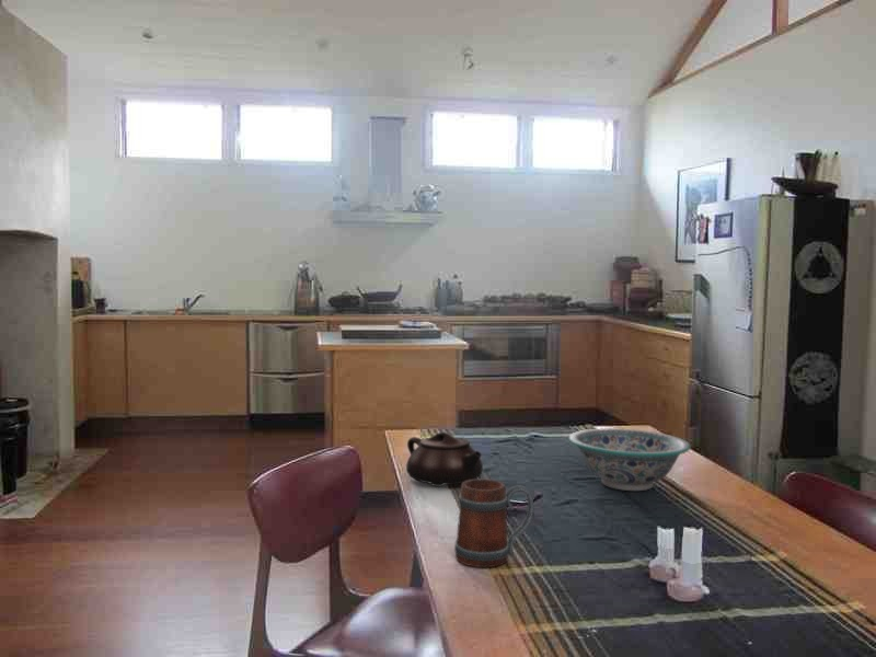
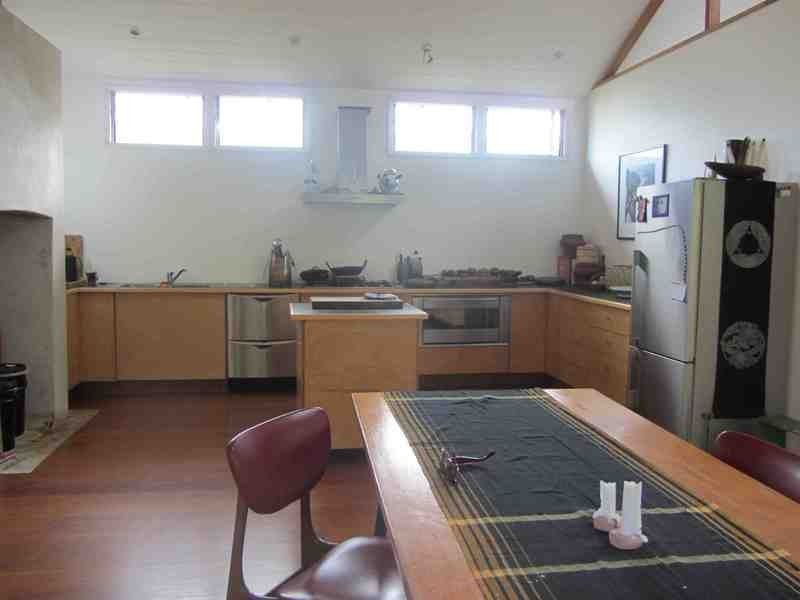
- teapot (443, 456)
- mug (494, 520)
- decorative bowl (627, 461)
